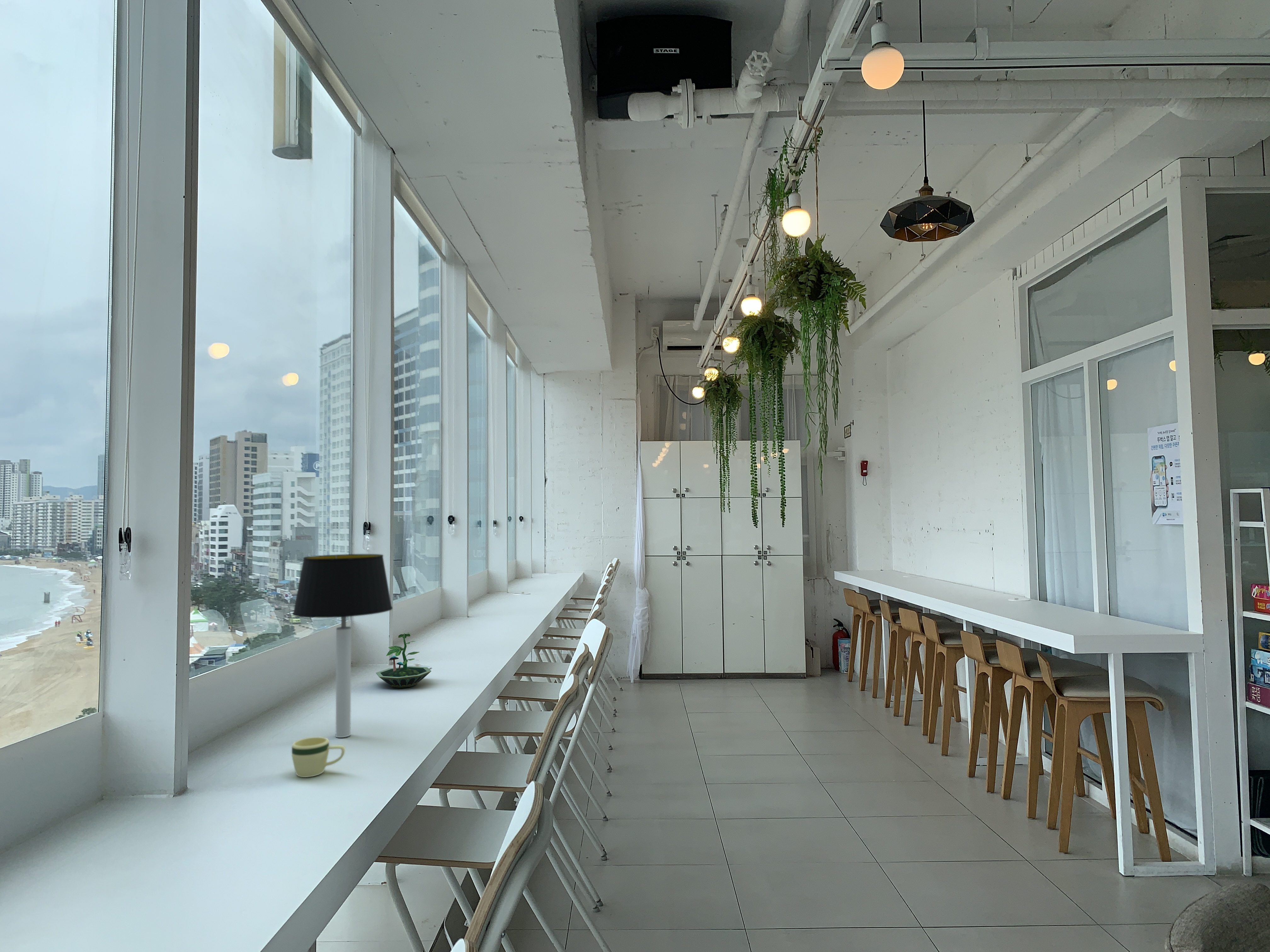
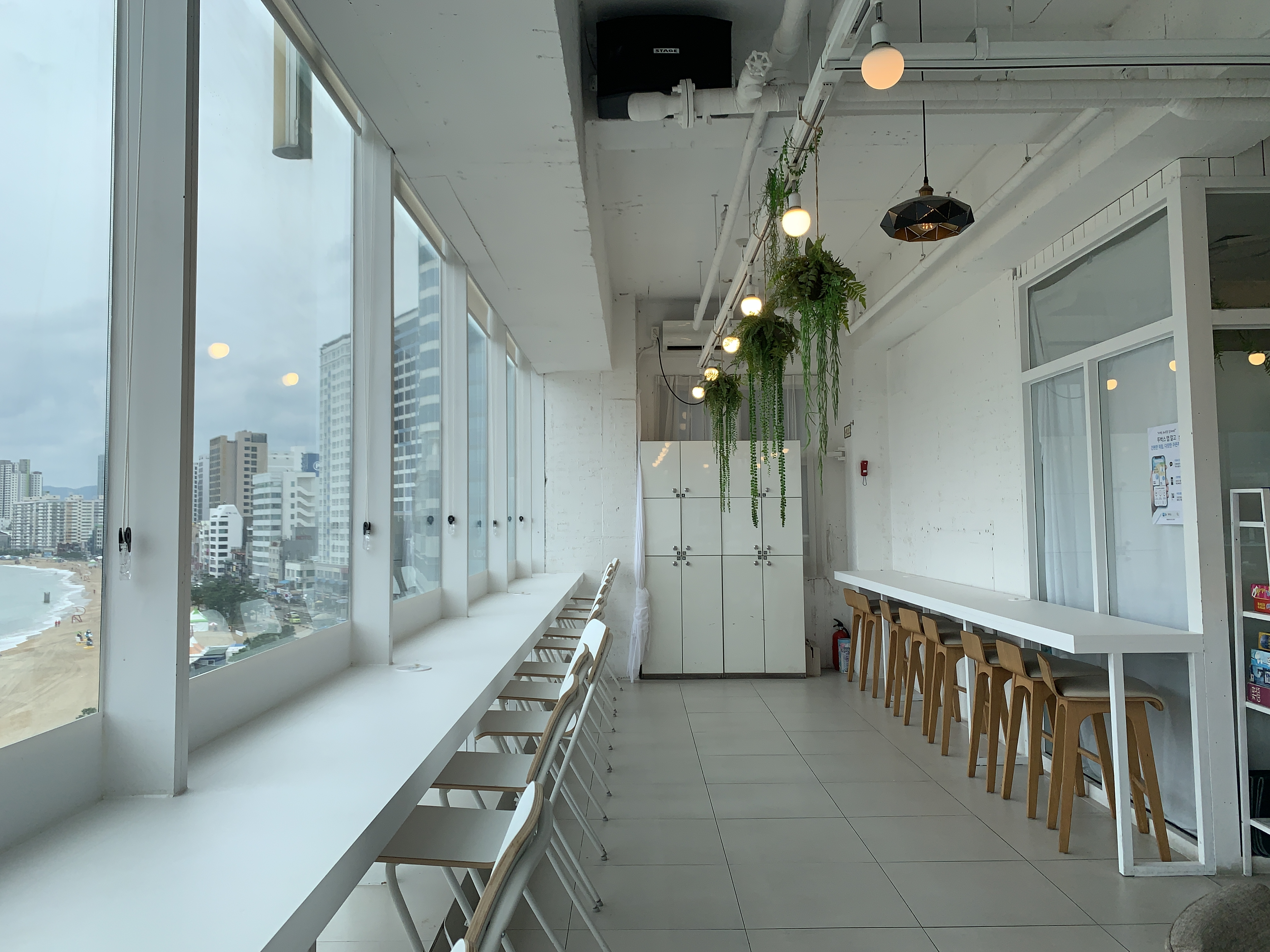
- mug (318, 756)
- terrarium (404, 643)
- table lamp (343, 645)
